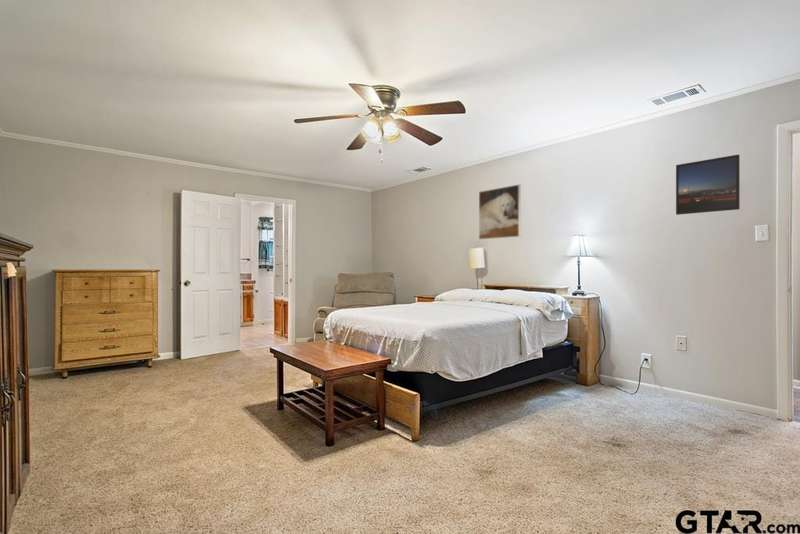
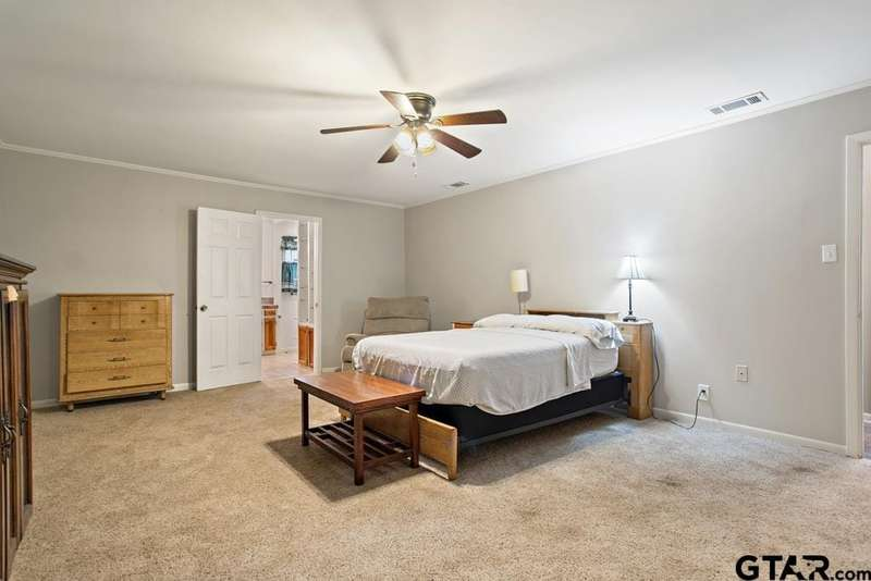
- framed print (706, 186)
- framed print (498, 213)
